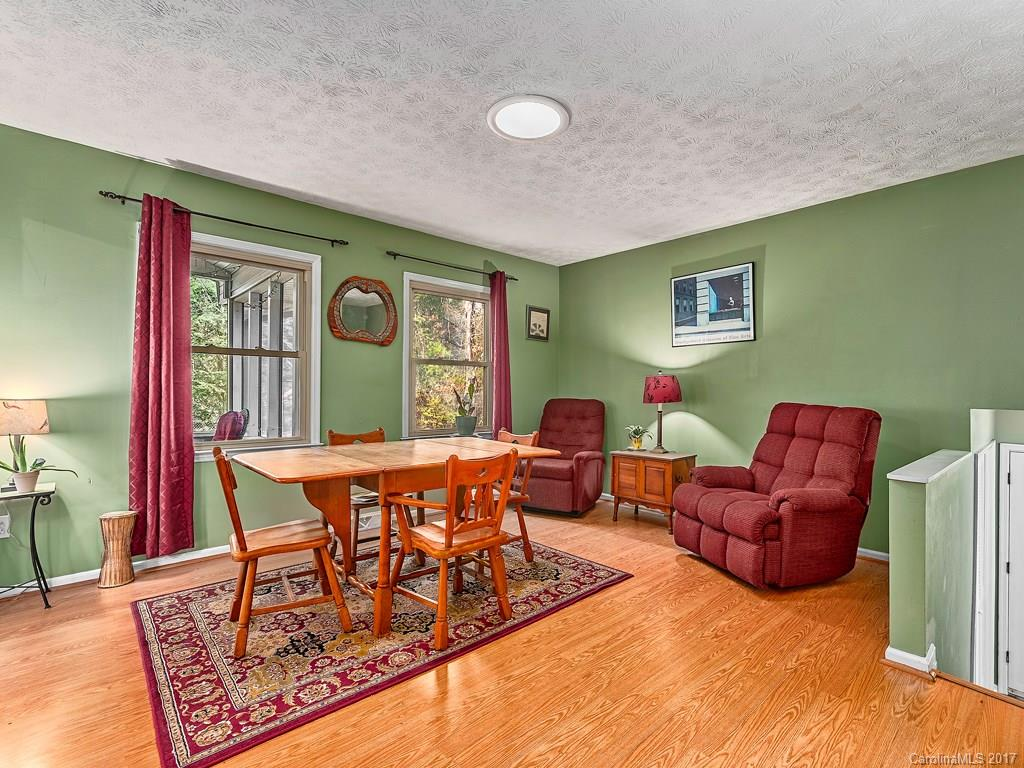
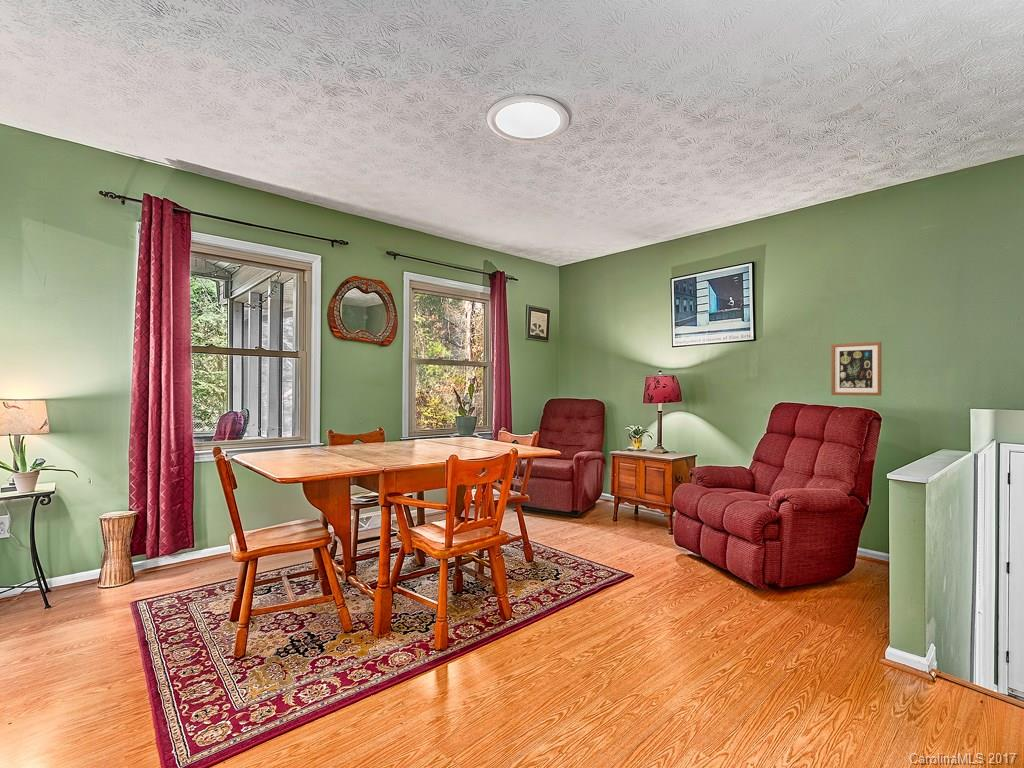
+ wall art (855, 369)
